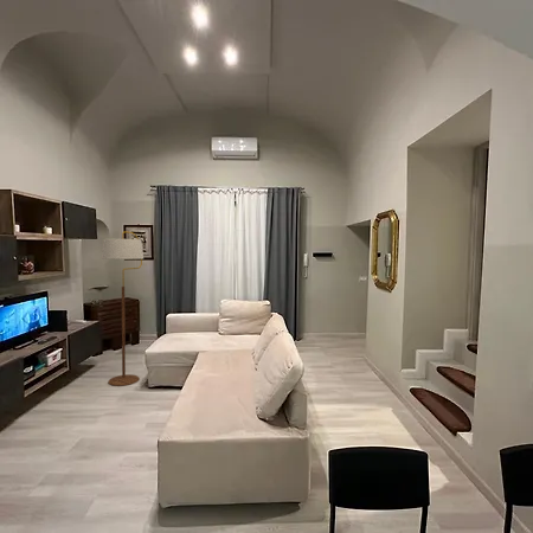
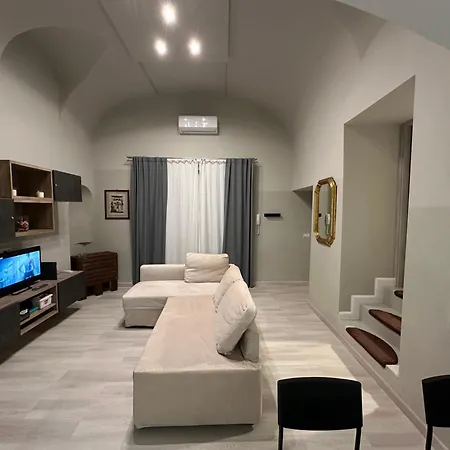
- floor lamp (123, 306)
